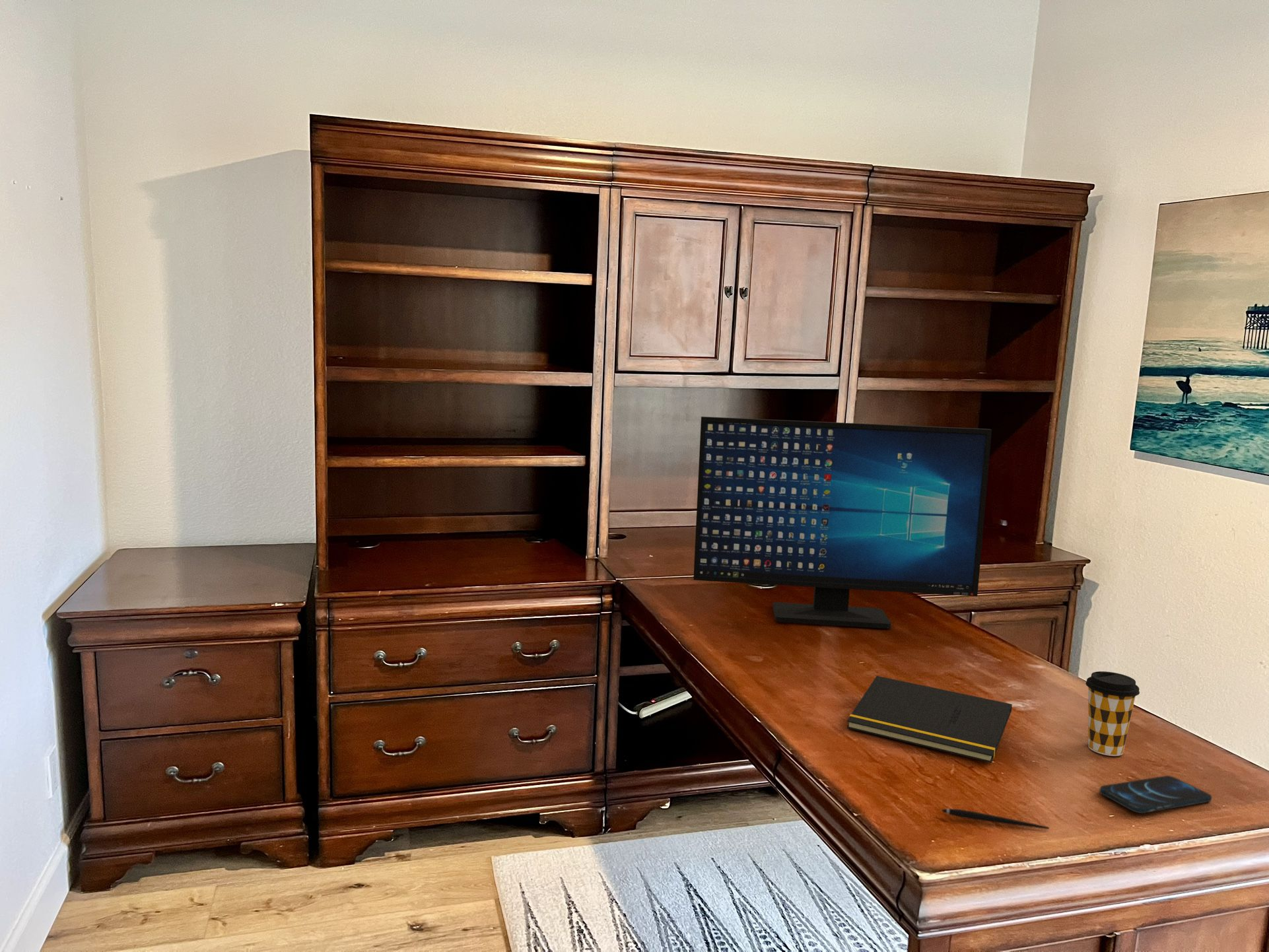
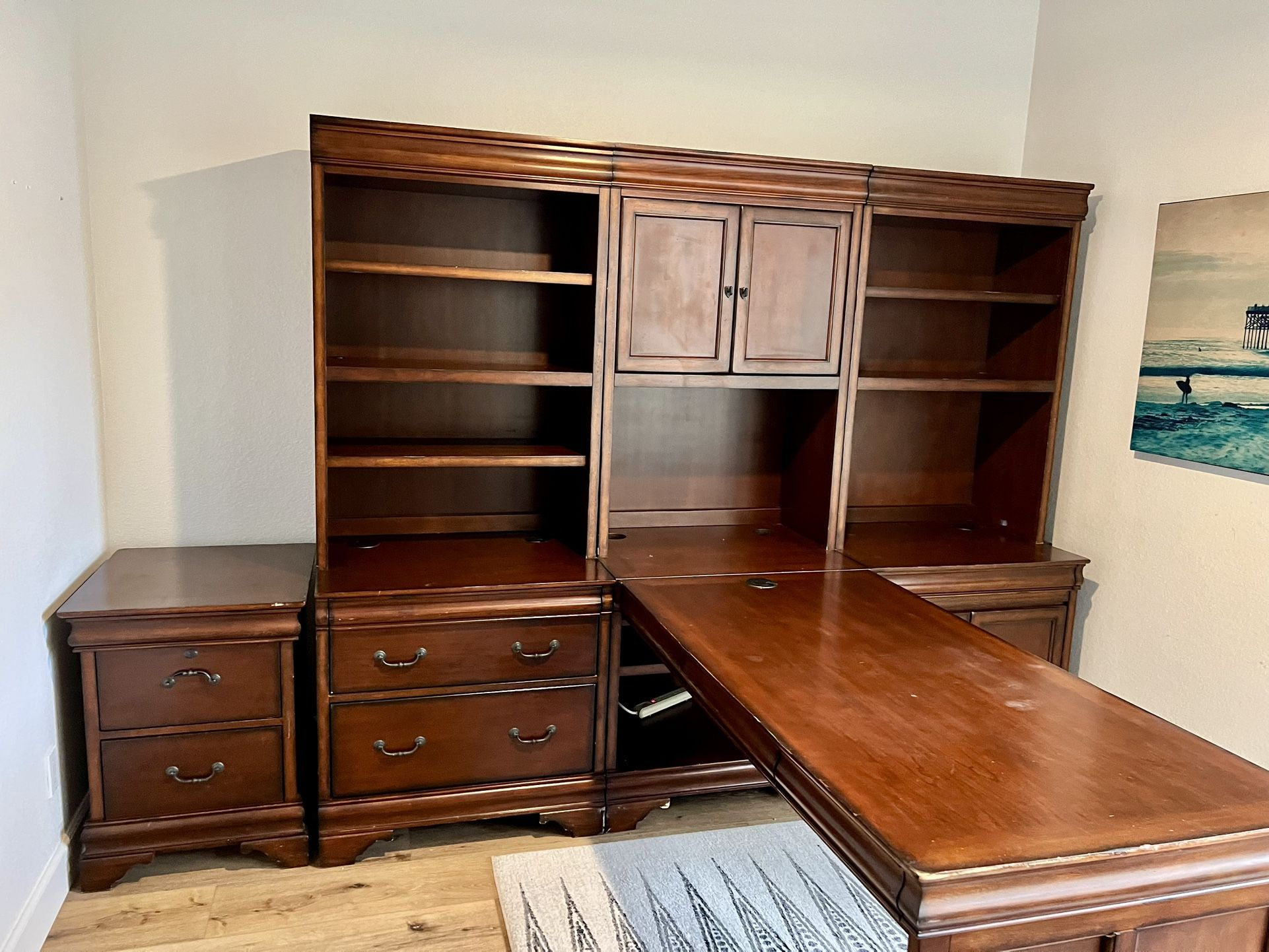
- computer monitor (835, 520)
- notepad (930, 716)
- smartphone (1155, 794)
- pen (995, 818)
- coffee cup (1109, 714)
